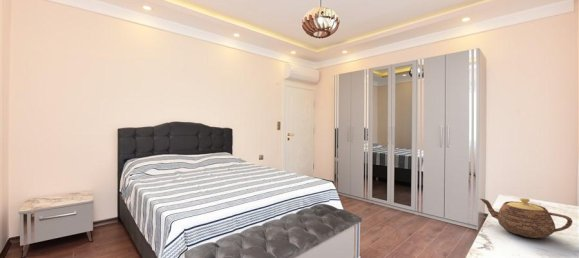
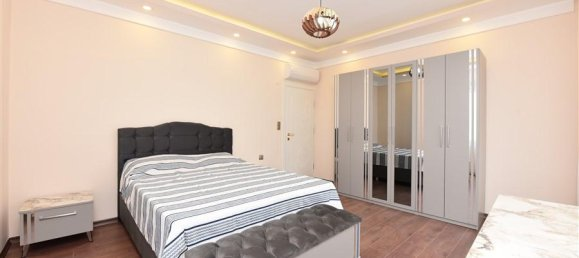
- teapot (521, 215)
